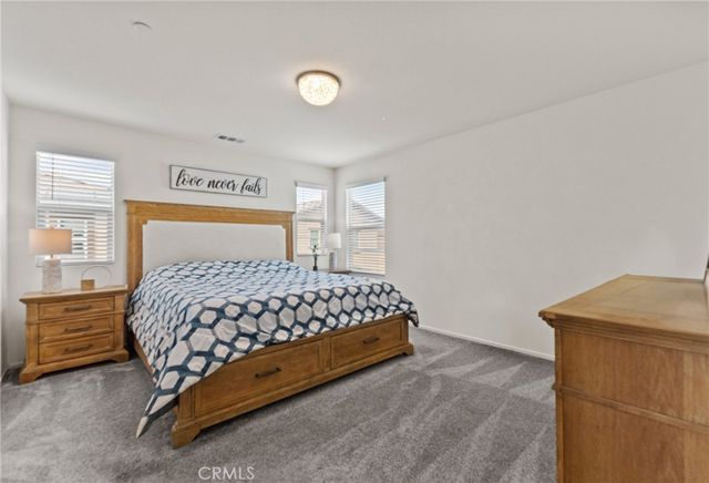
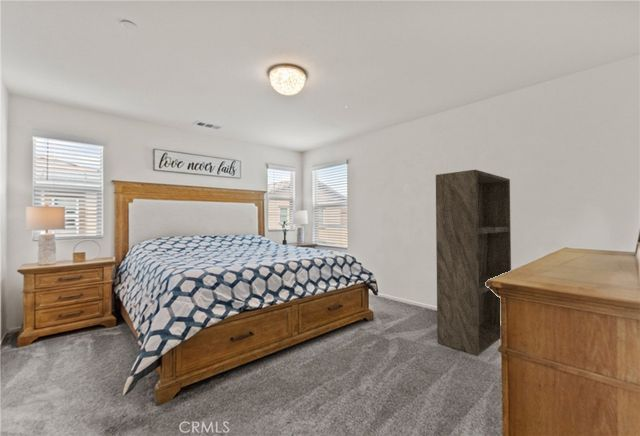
+ bookshelf (475, 256)
